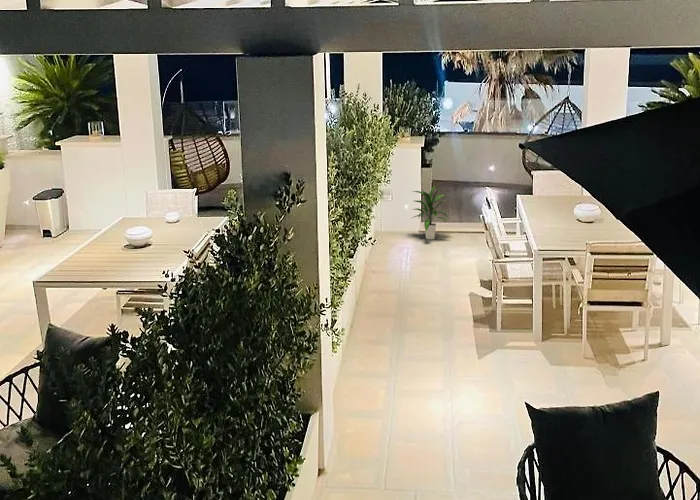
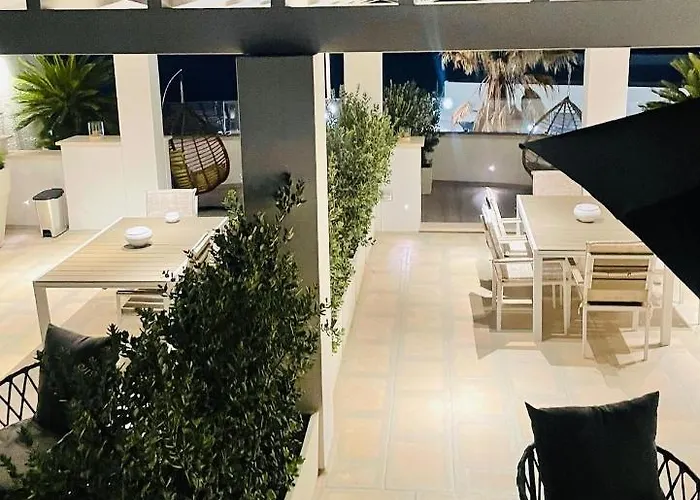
- indoor plant (429, 212)
